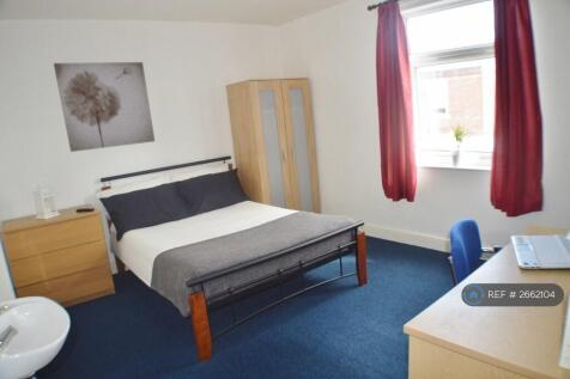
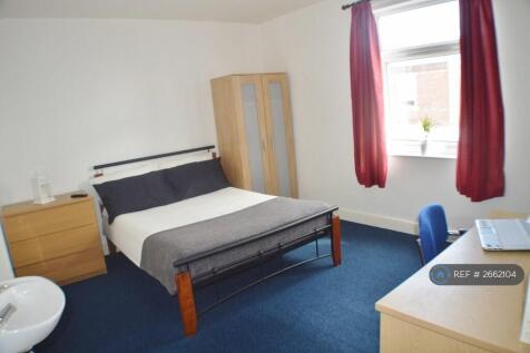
- wall art (108, 105)
